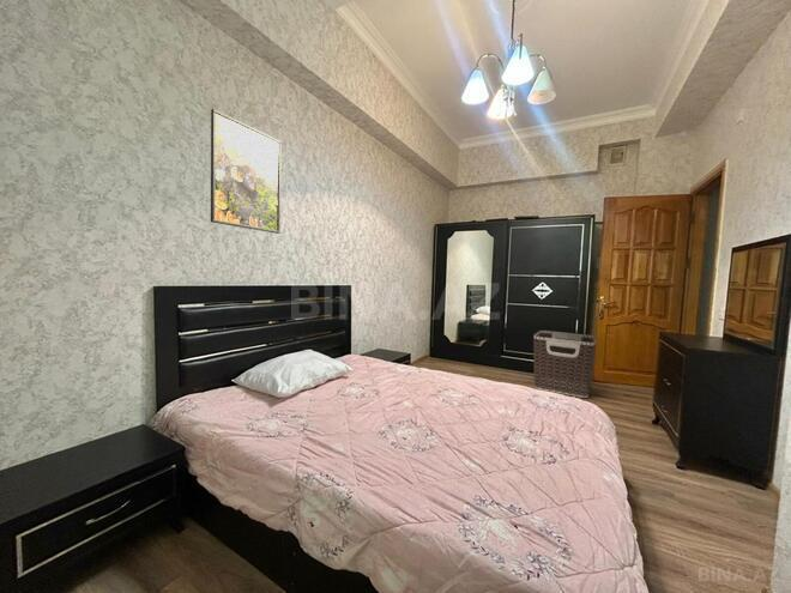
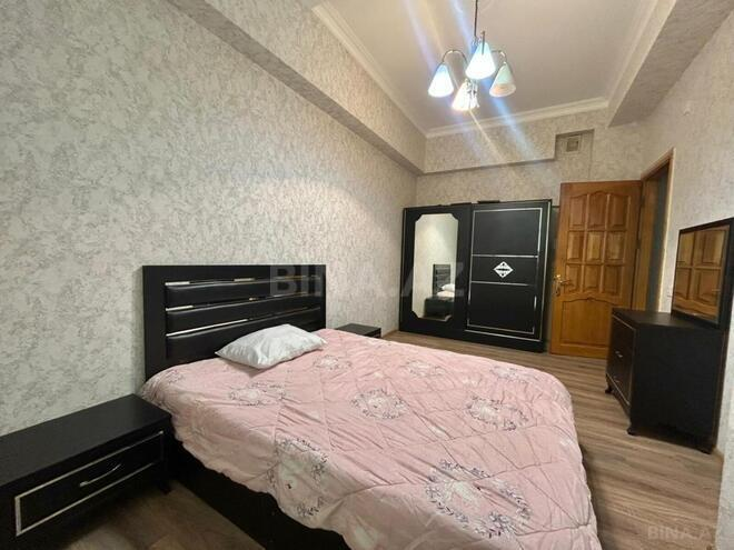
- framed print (248, 177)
- clothes hamper (563, 361)
